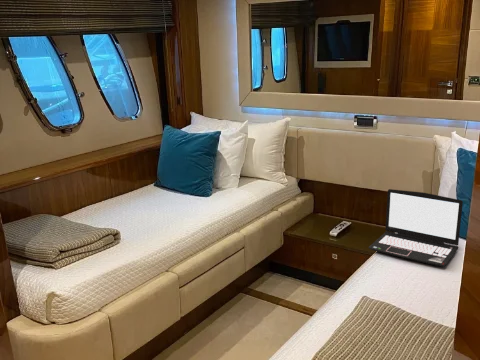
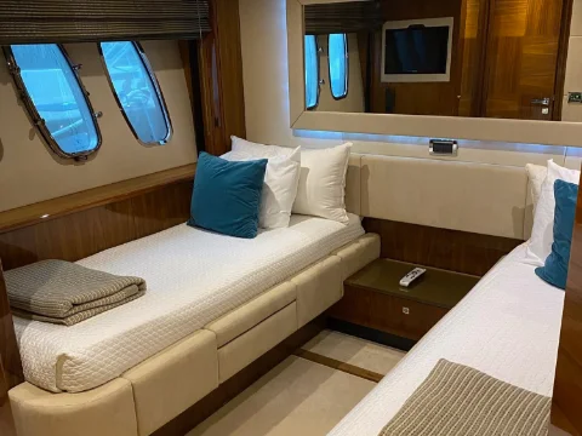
- laptop (414, 225)
